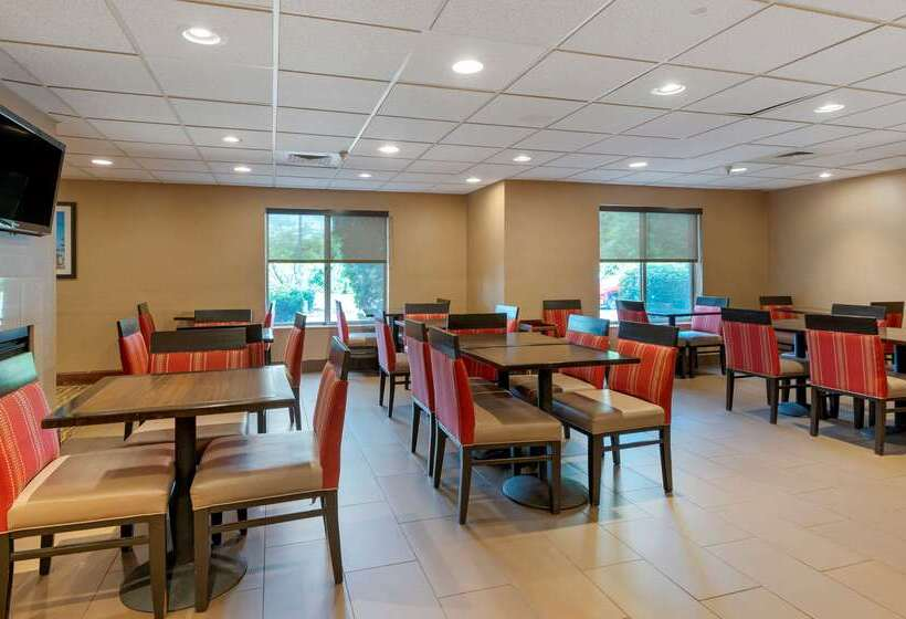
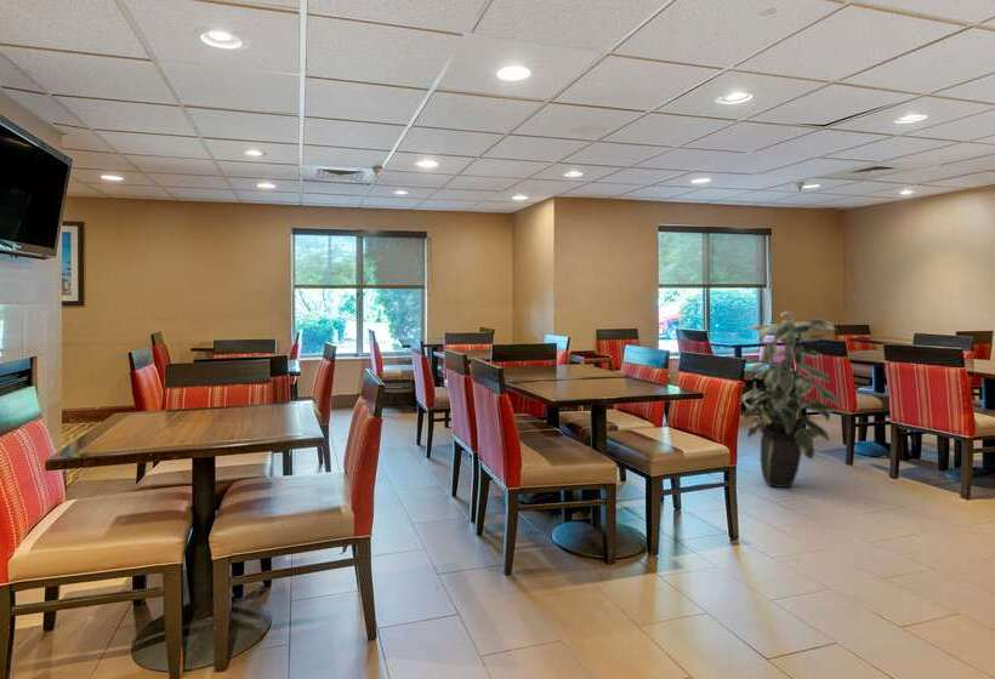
+ indoor plant (786, 399)
